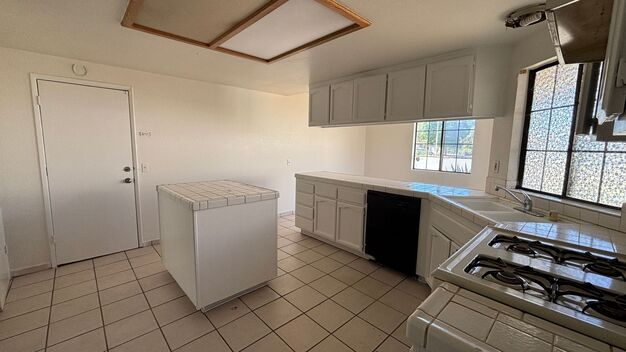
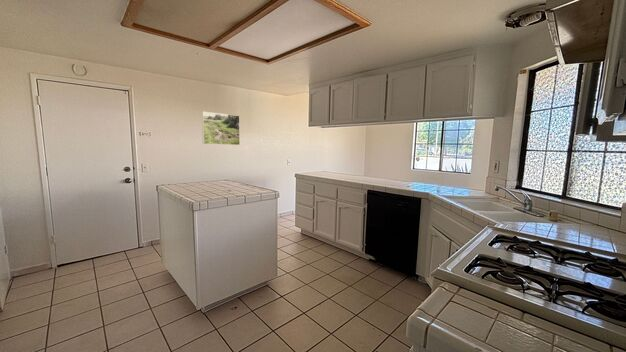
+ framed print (221, 129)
